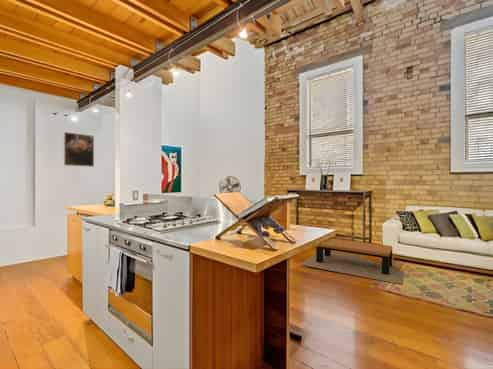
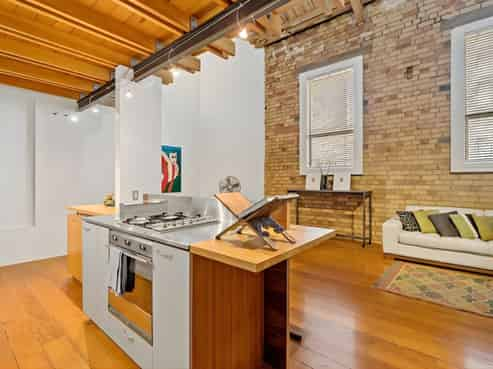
- coffee table (353, 253)
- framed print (79, 150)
